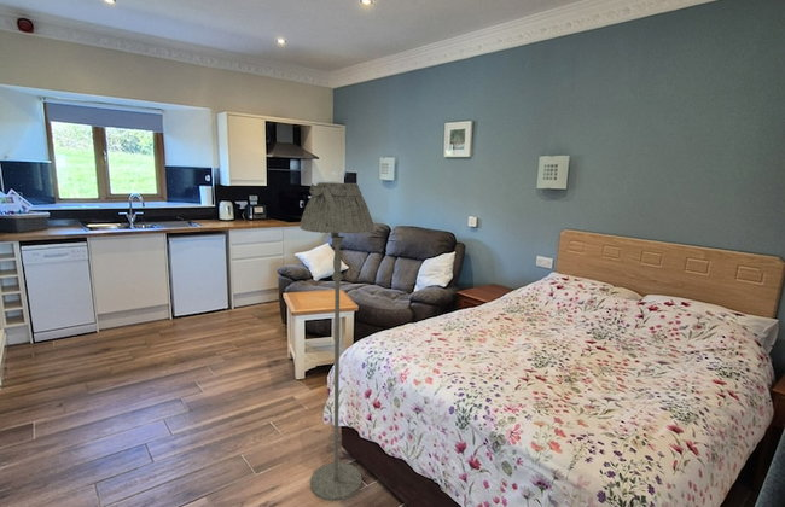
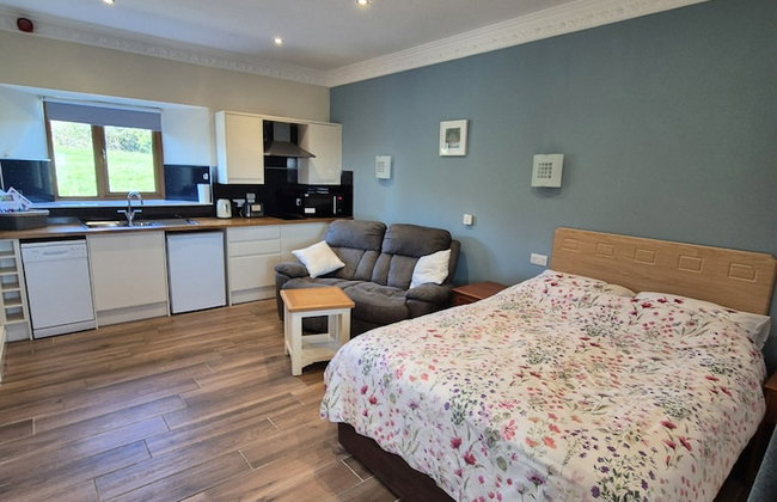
- floor lamp (336, 340)
